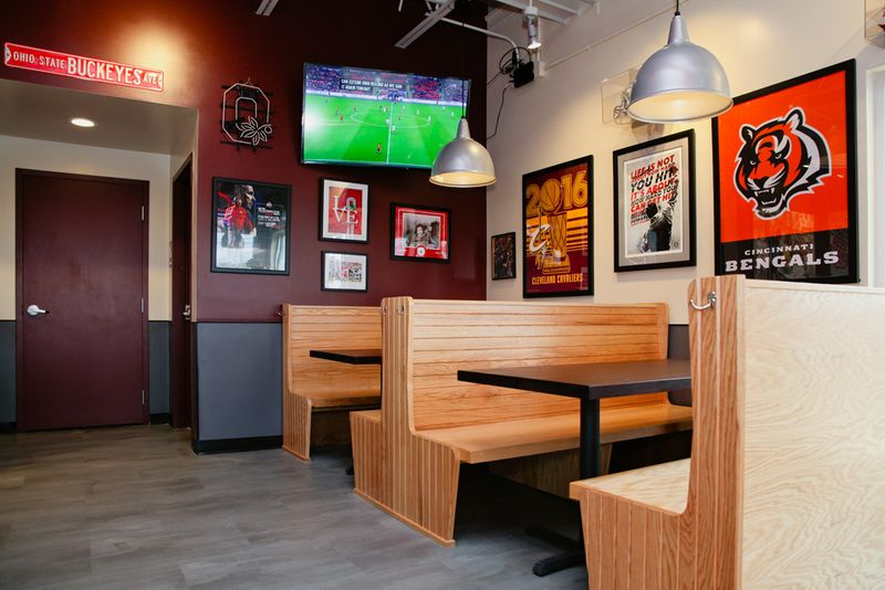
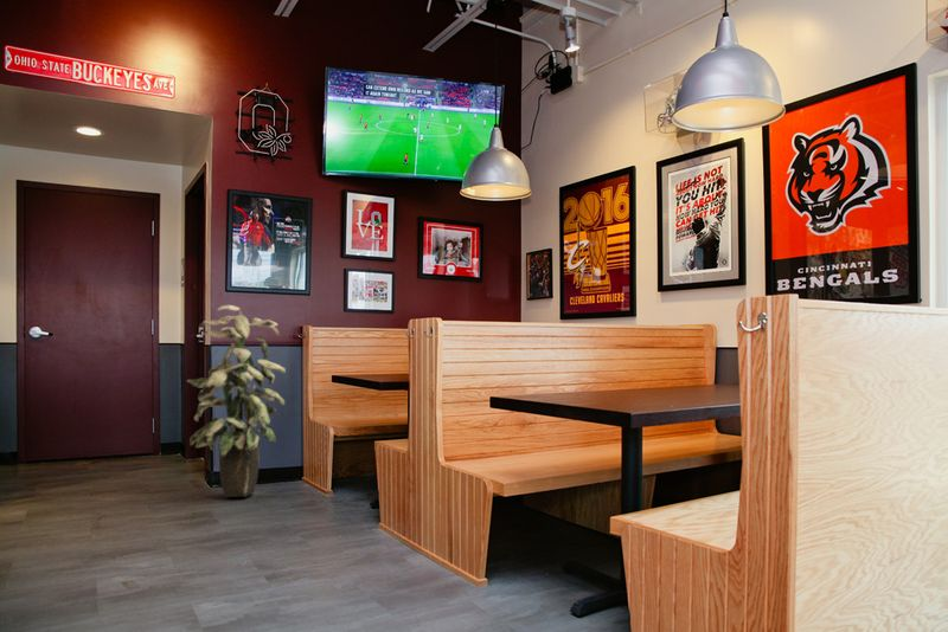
+ indoor plant (235, 400)
